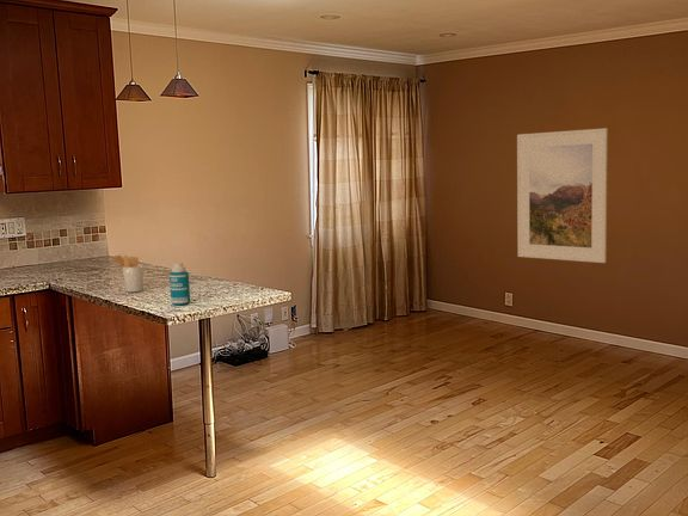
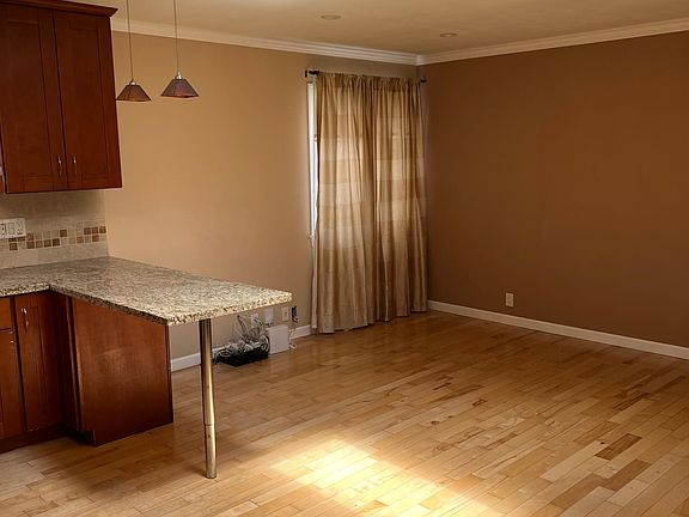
- bottle (179, 283)
- utensil holder (128, 272)
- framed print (559, 196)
